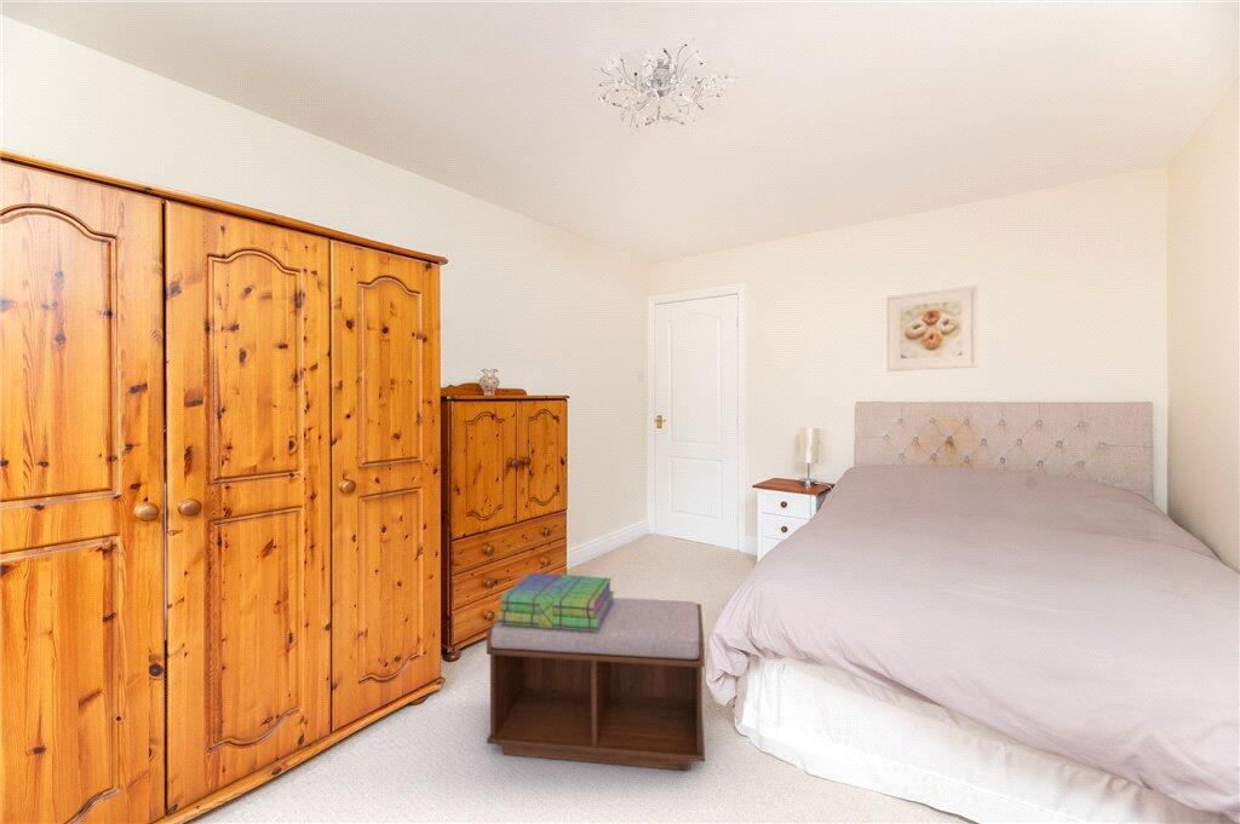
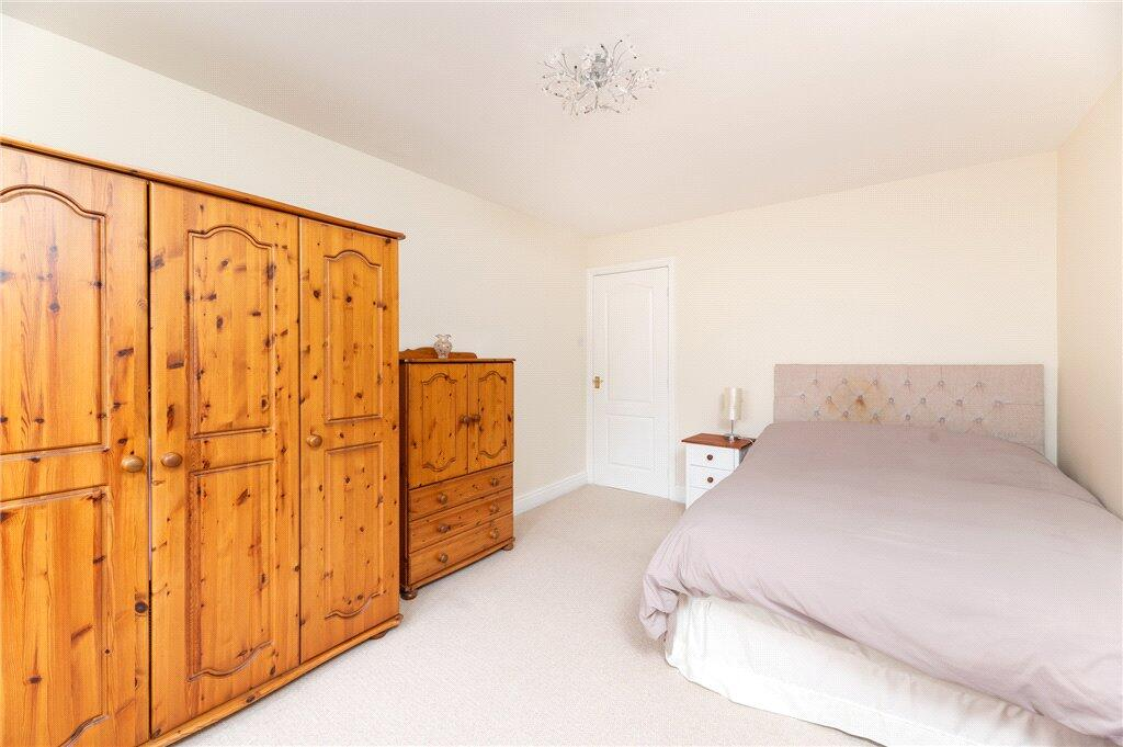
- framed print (930, 330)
- bench (601, 673)
- stack of books (558, 599)
